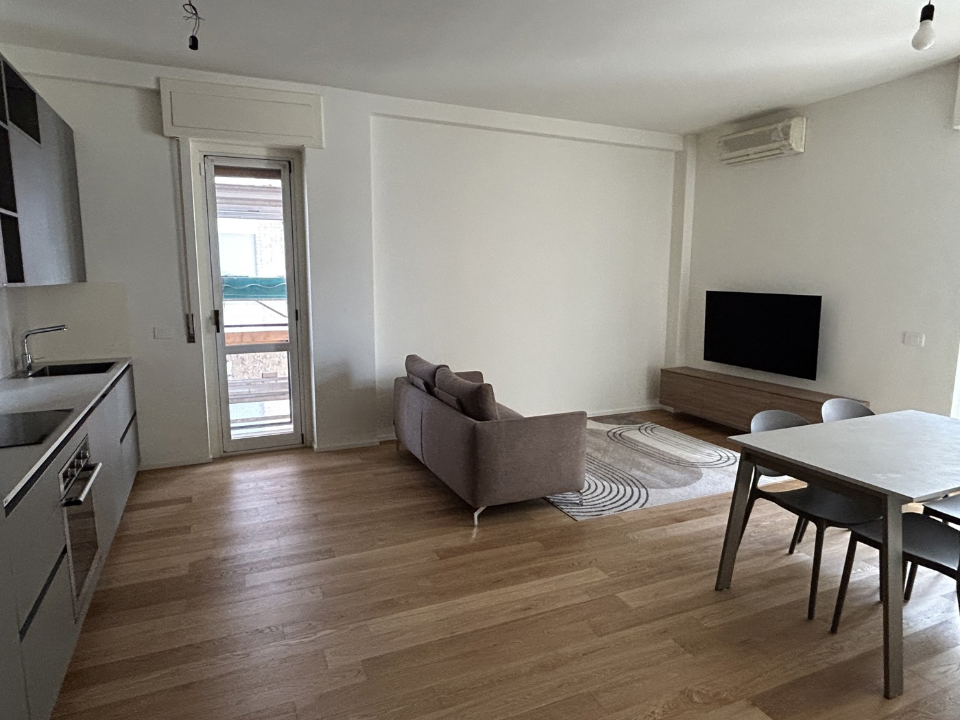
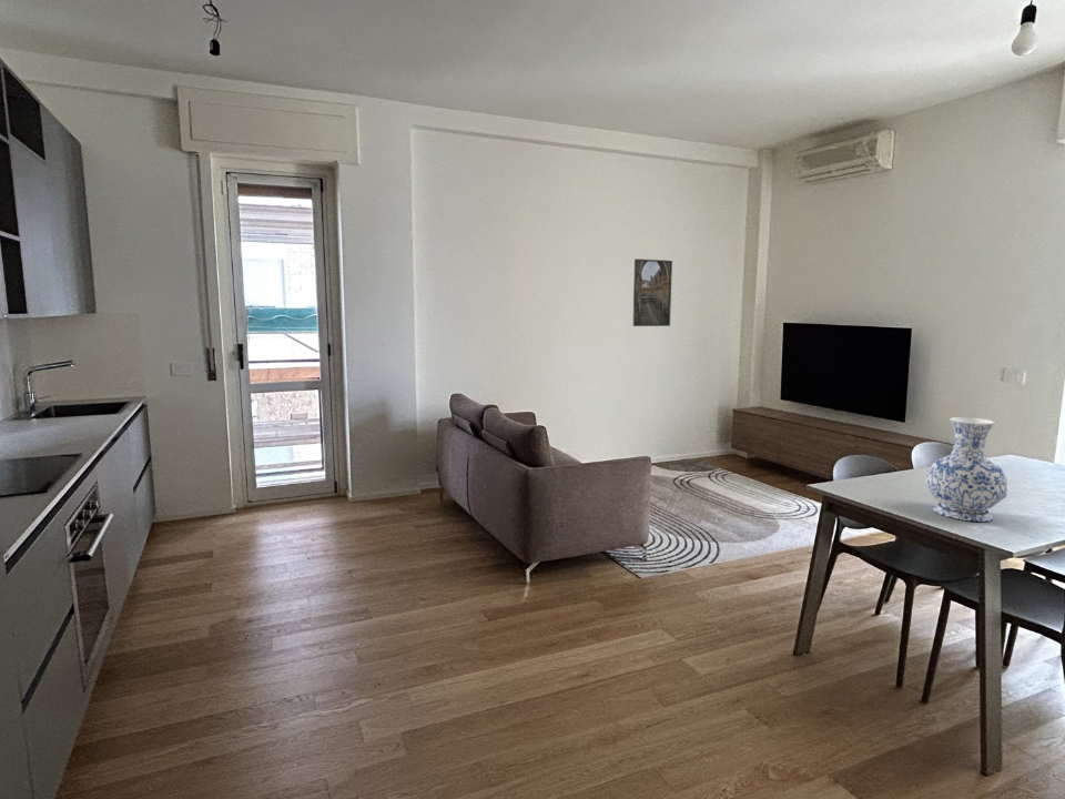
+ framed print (652, 293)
+ vase (966, 466)
